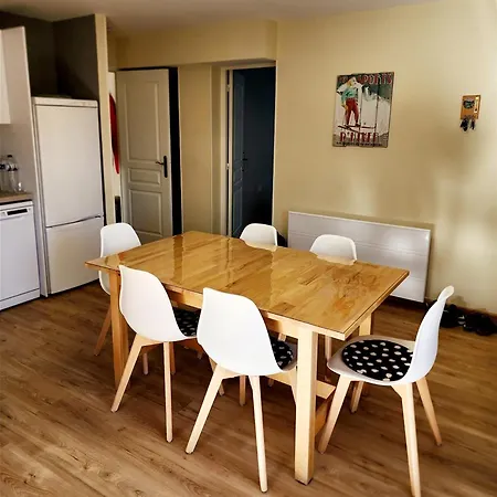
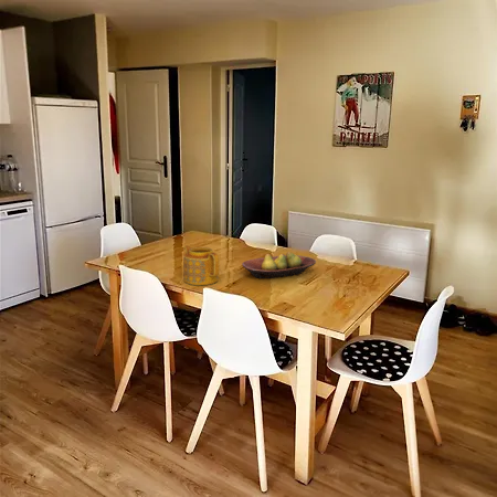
+ teapot (200, 264)
+ fruit bowl (278, 263)
